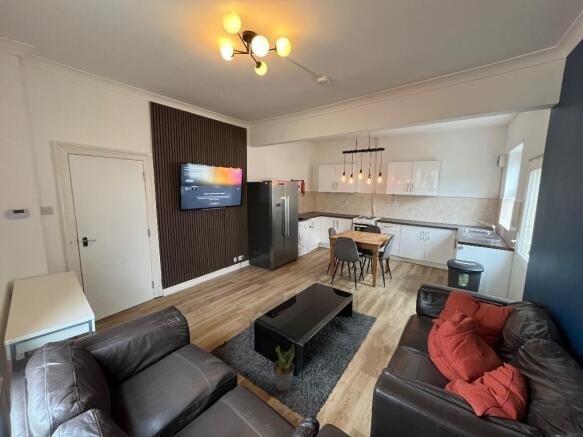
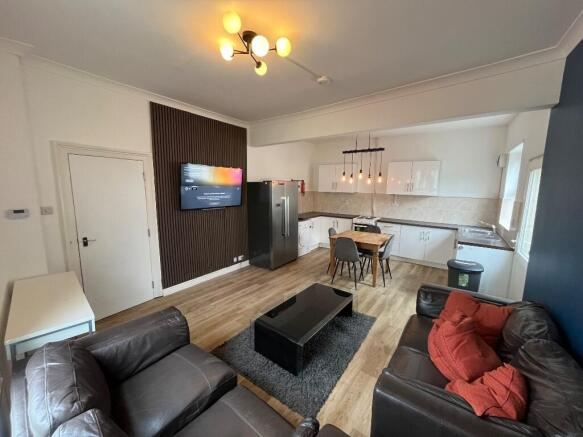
- potted plant (283, 362)
